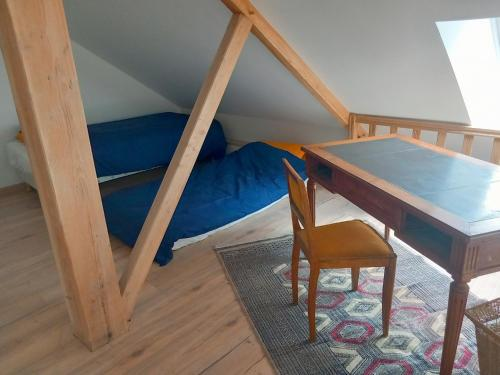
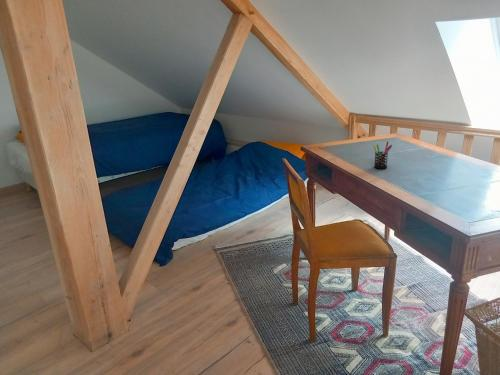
+ pen holder (381, 154)
